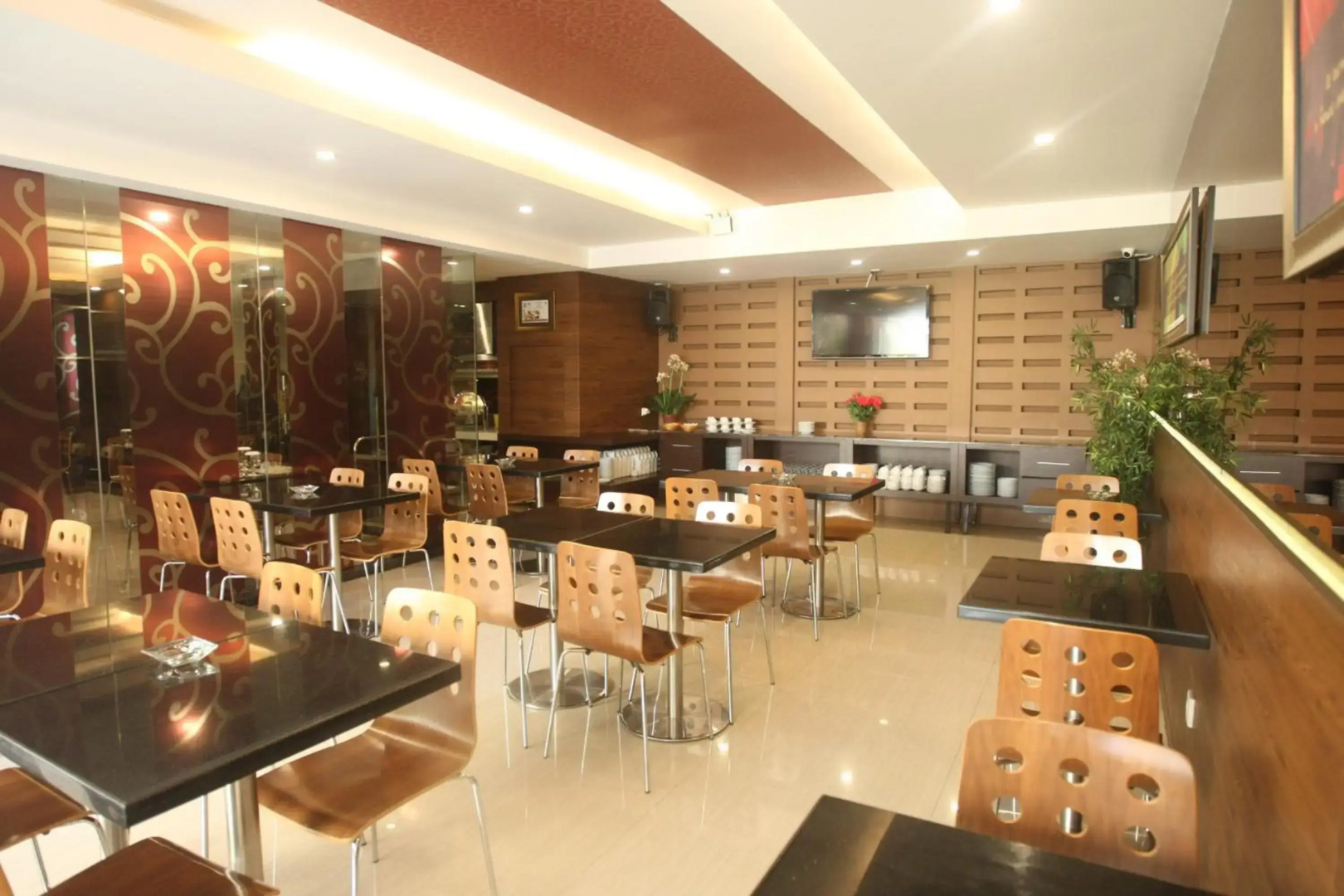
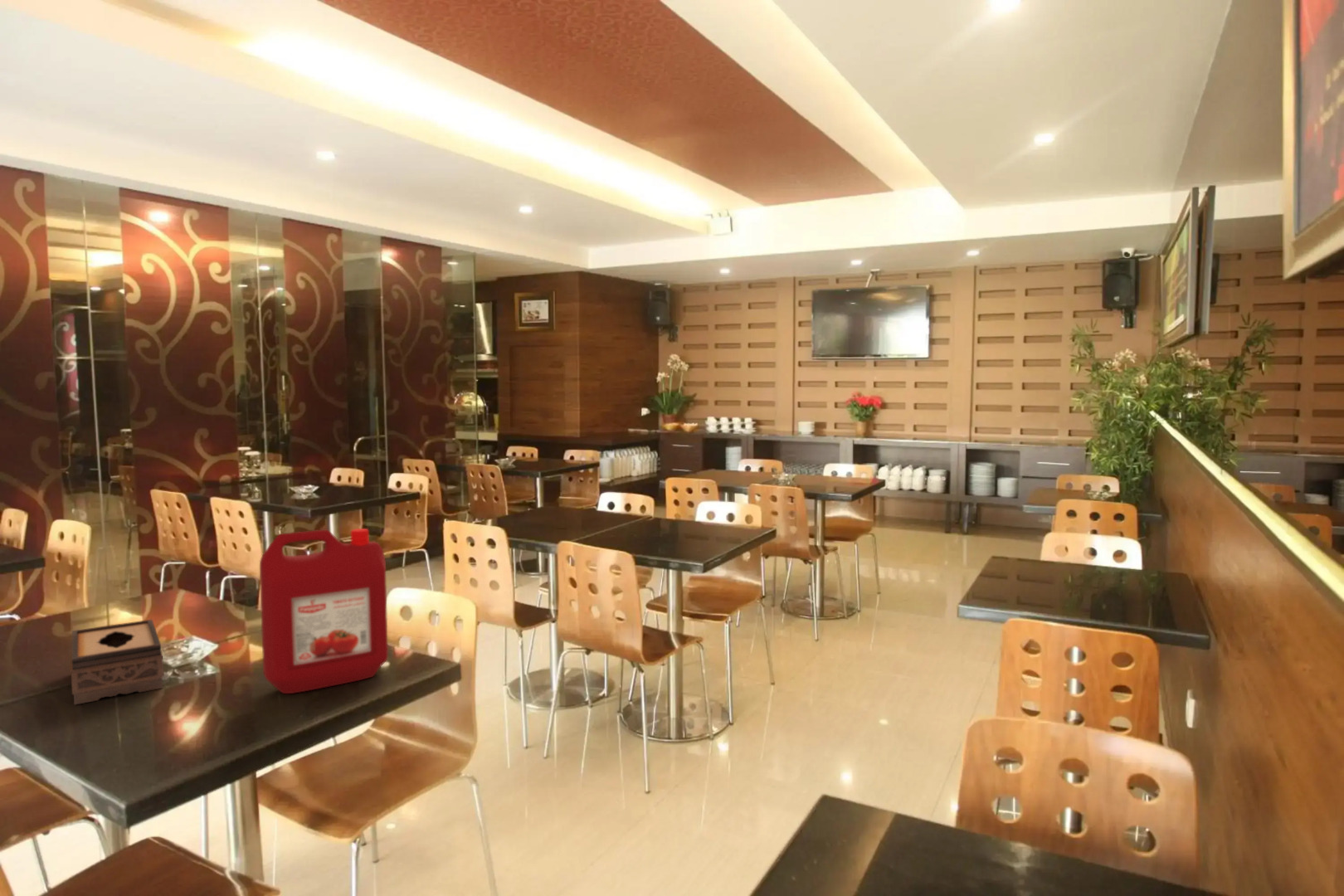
+ ketchup jug (326, 606)
+ tissue box (116, 659)
